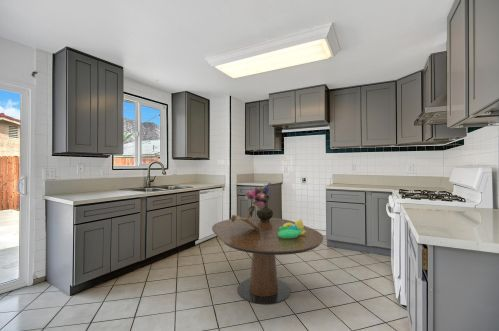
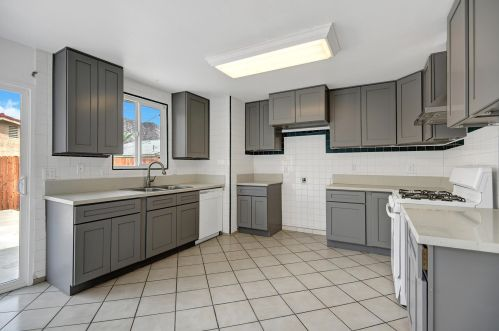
- bouquet (250, 207)
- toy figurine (292, 227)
- ceramic jug (264, 209)
- dining table (256, 260)
